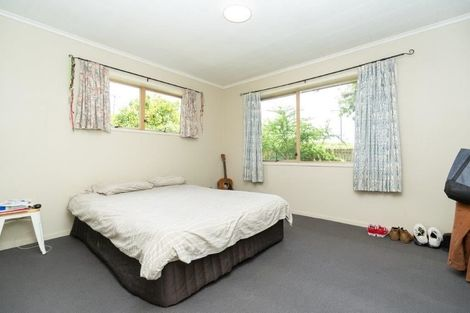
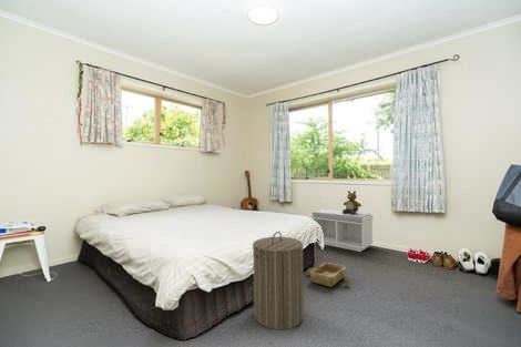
+ bench (340, 227)
+ bear (350, 202)
+ laundry hamper (277, 273)
+ wooden boat (327, 271)
